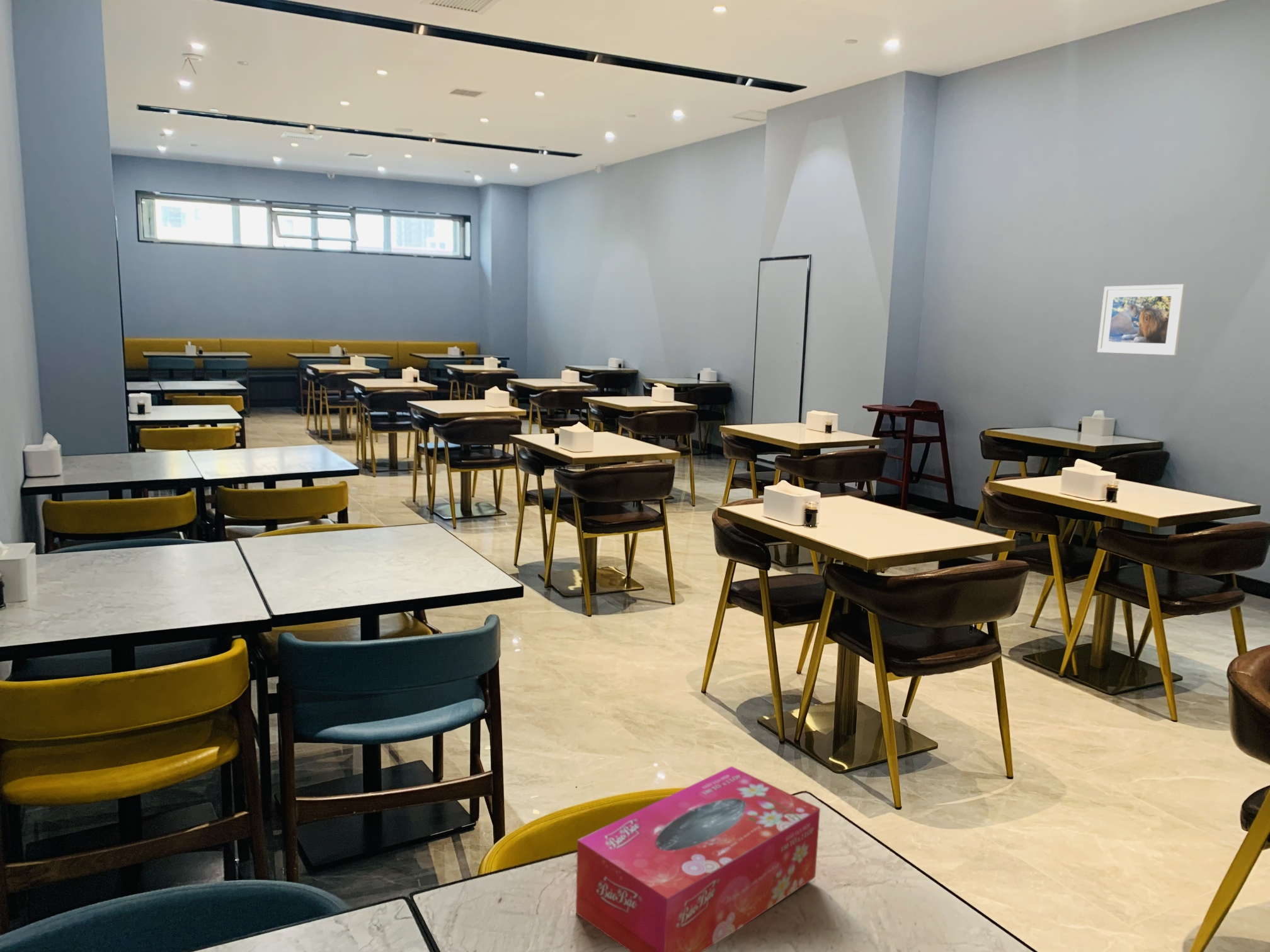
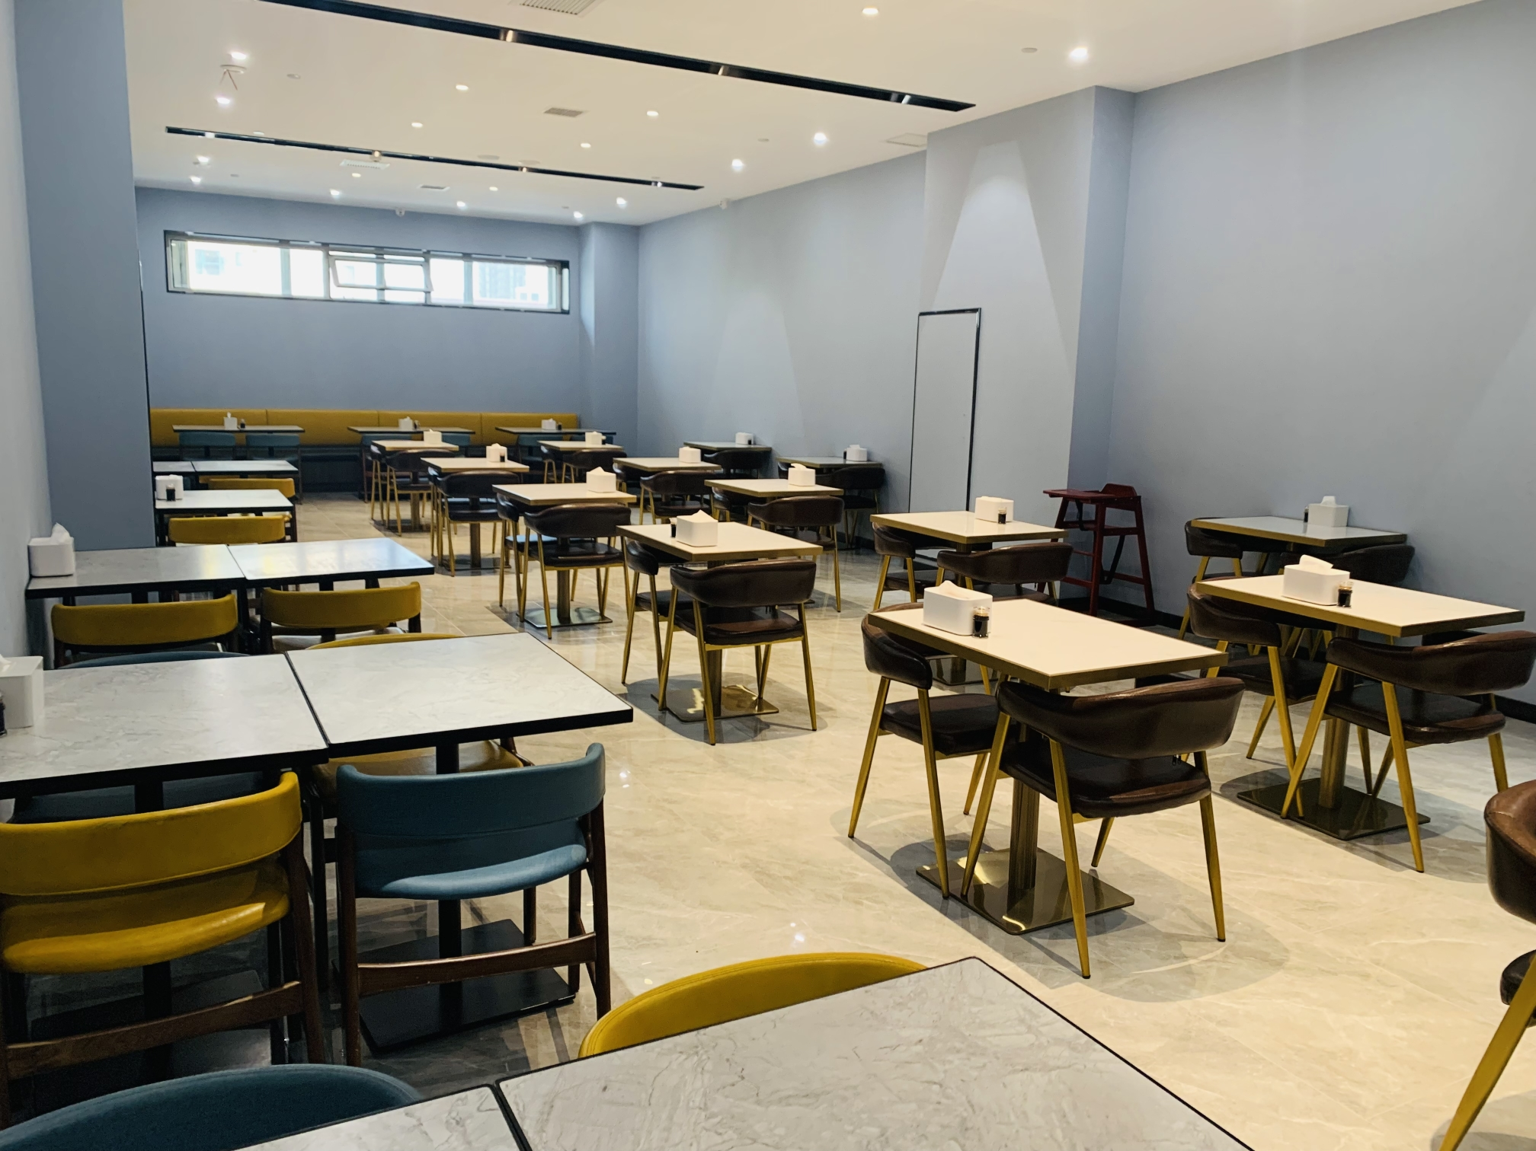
- tissue box (702, 859)
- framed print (1139, 319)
